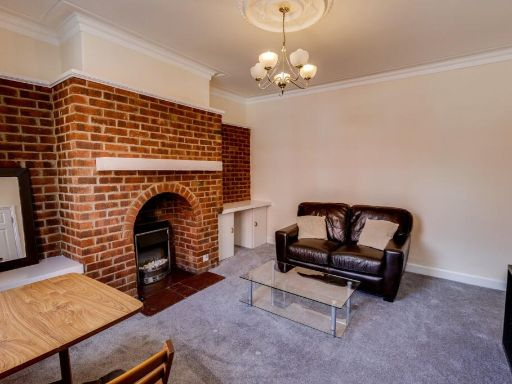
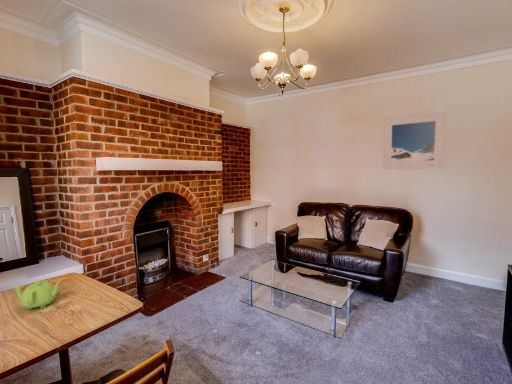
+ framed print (412, 142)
+ teapot (38, 293)
